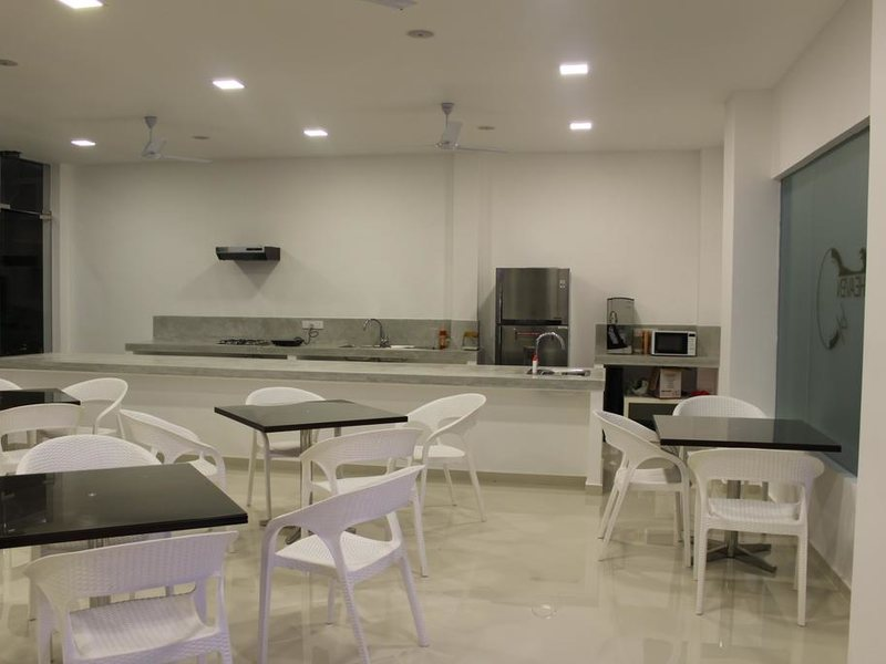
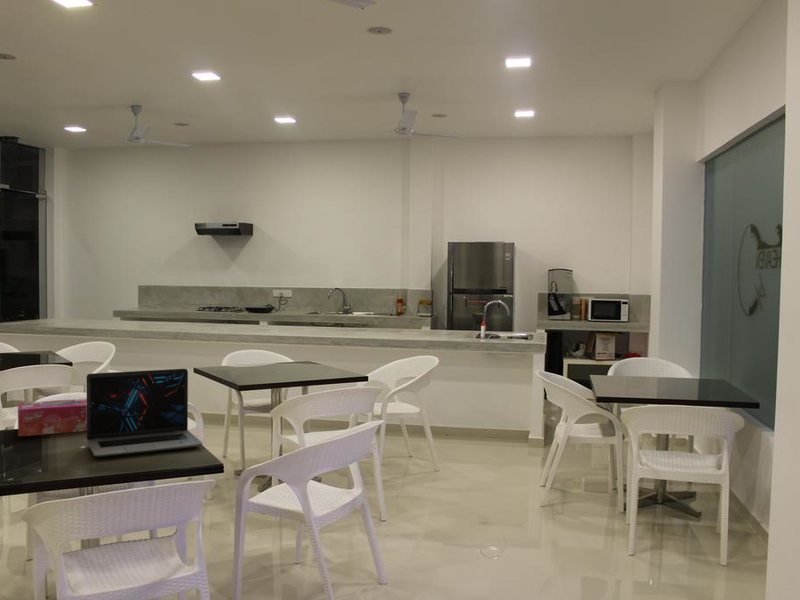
+ tissue box (60, 416)
+ laptop (144, 411)
